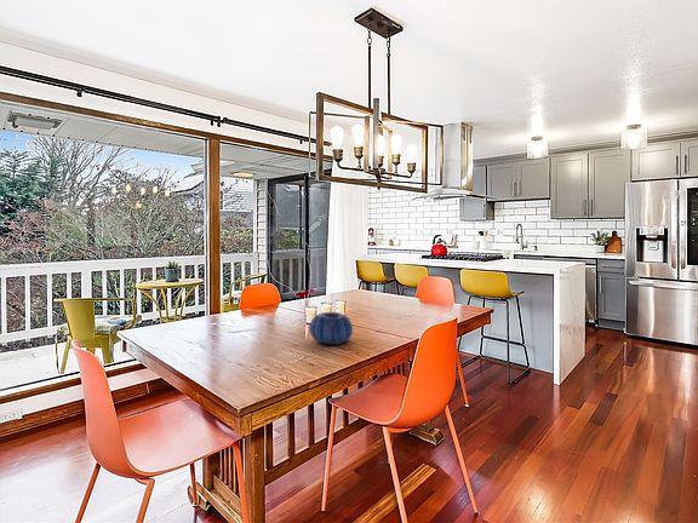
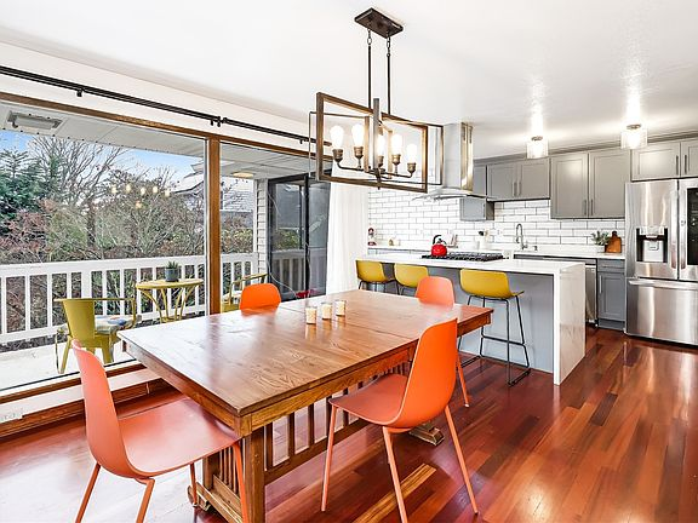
- decorative bowl (331, 327)
